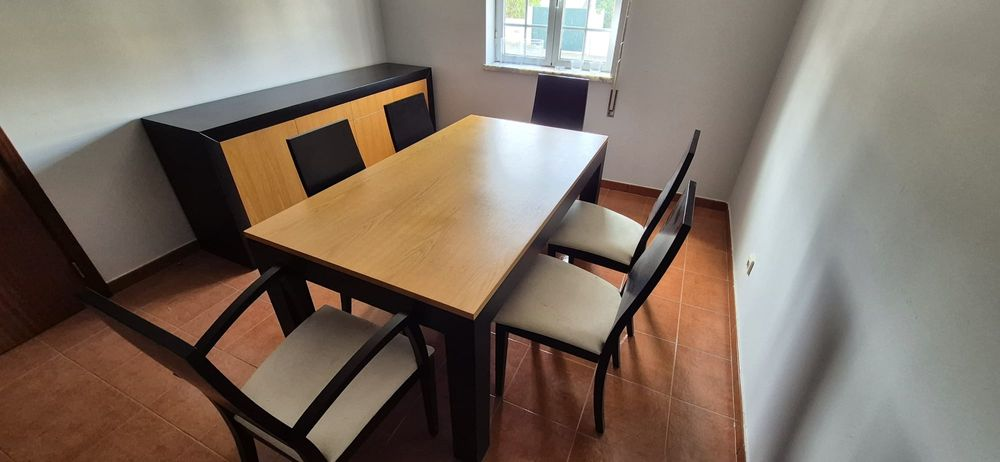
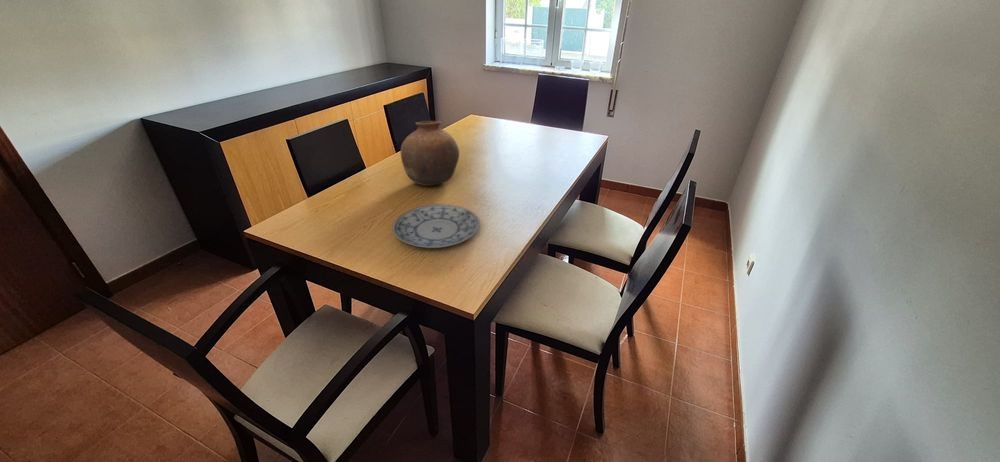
+ plate (437, 227)
+ pottery (430, 153)
